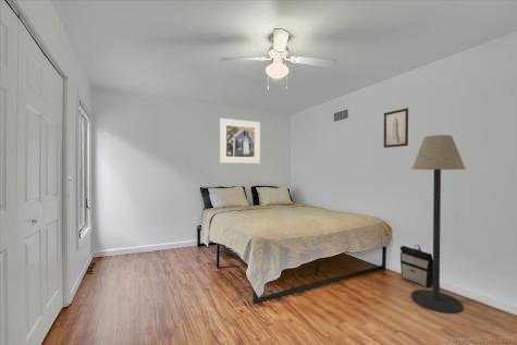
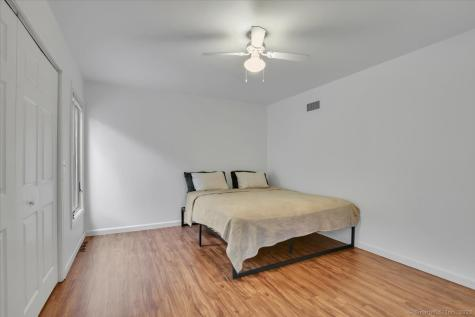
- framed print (241, 141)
- backpack (416, 263)
- wall art (395, 128)
- floor lamp (436, 219)
